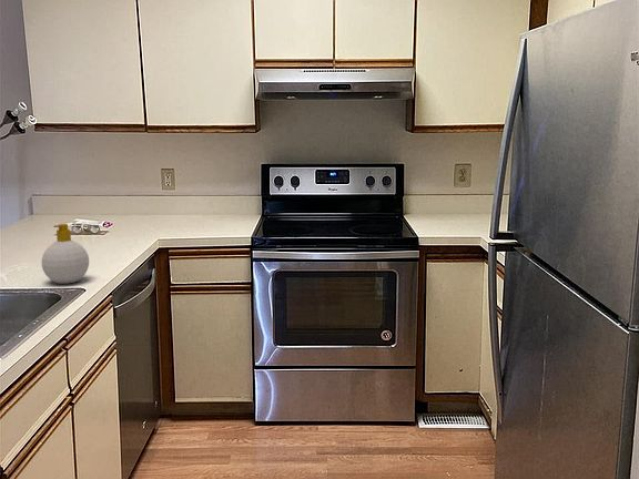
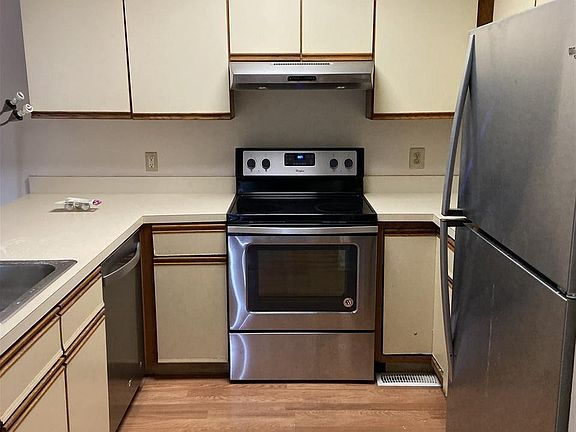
- soap bottle (64, 253)
